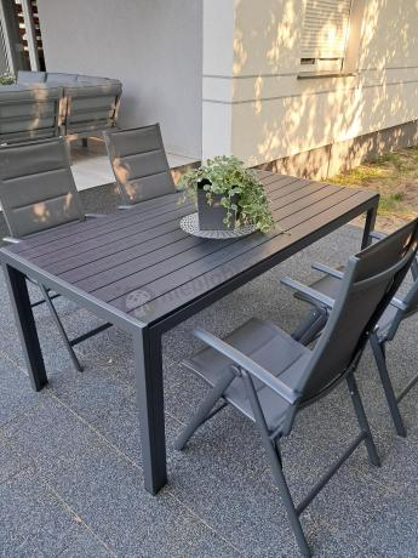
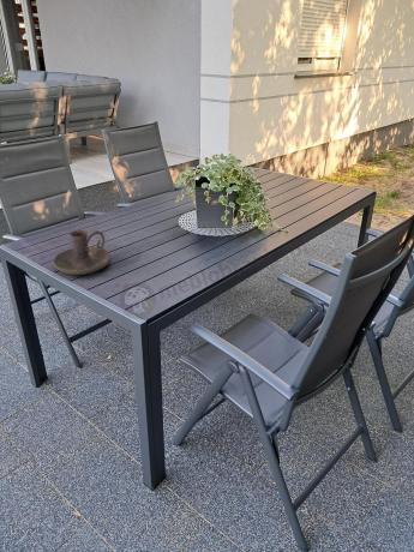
+ candle holder (84, 247)
